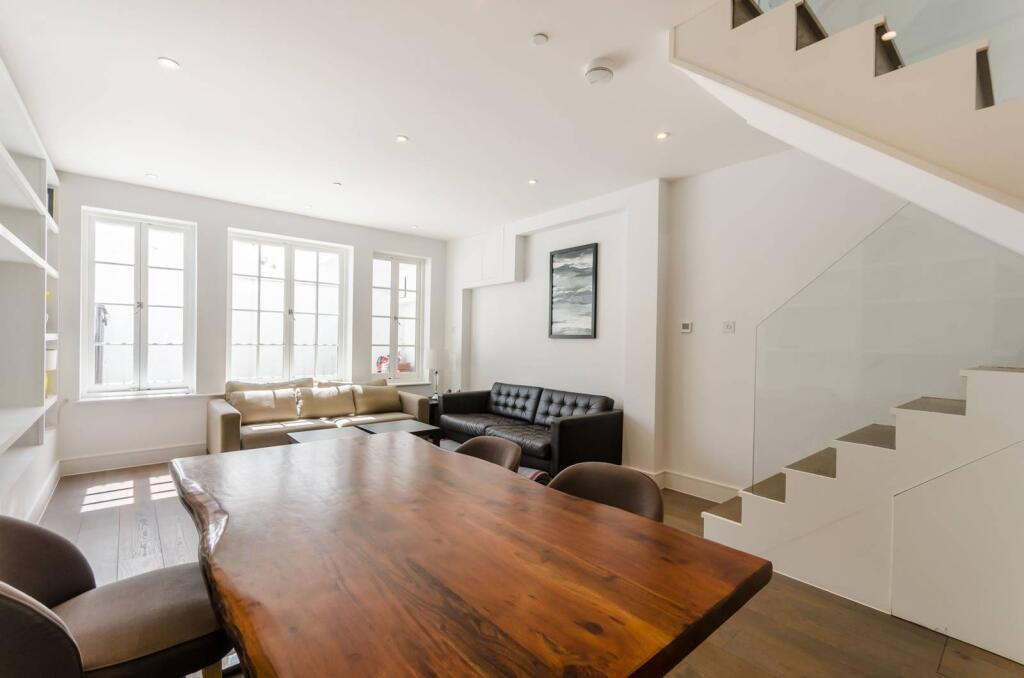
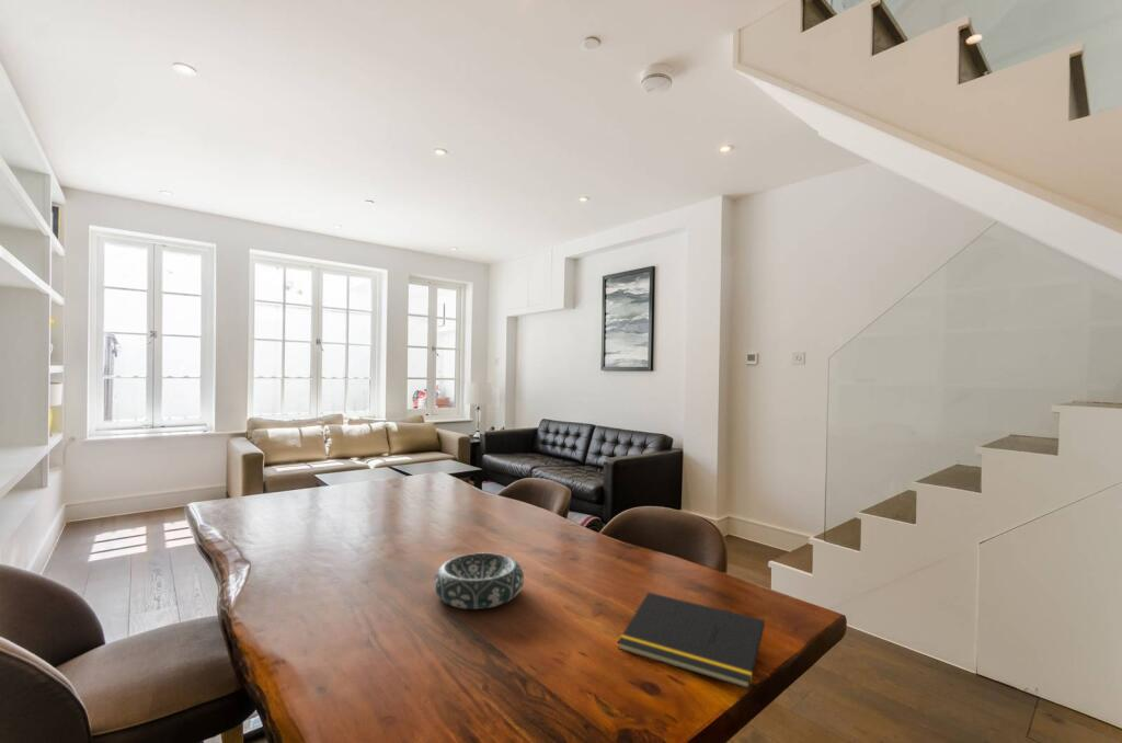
+ decorative bowl (479, 580)
+ notepad (691, 633)
